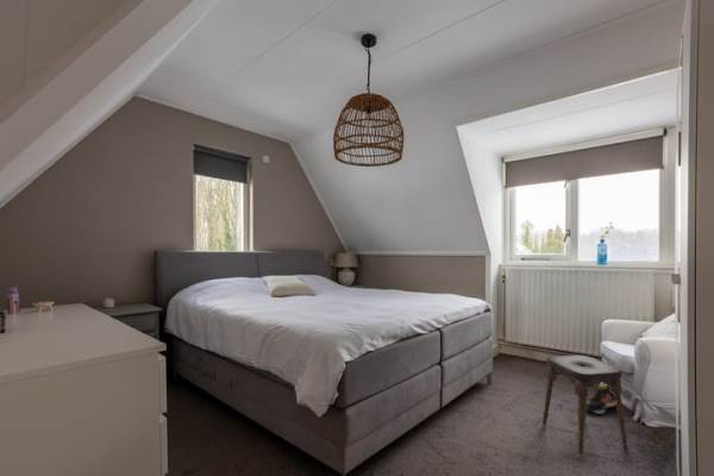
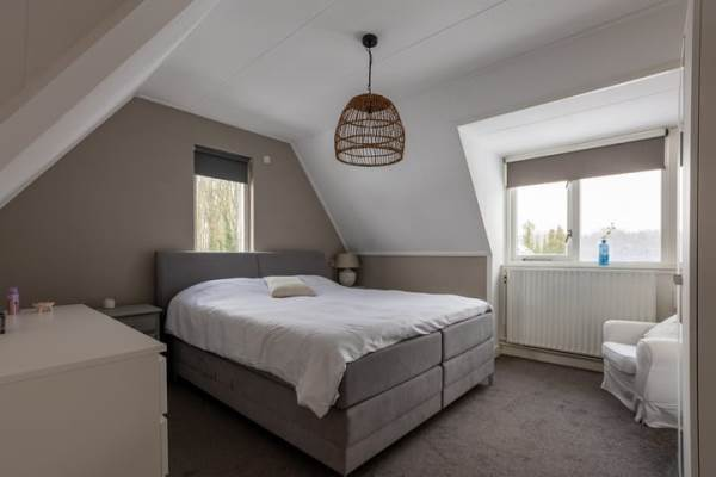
- stool (582, 399)
- shoe (601, 396)
